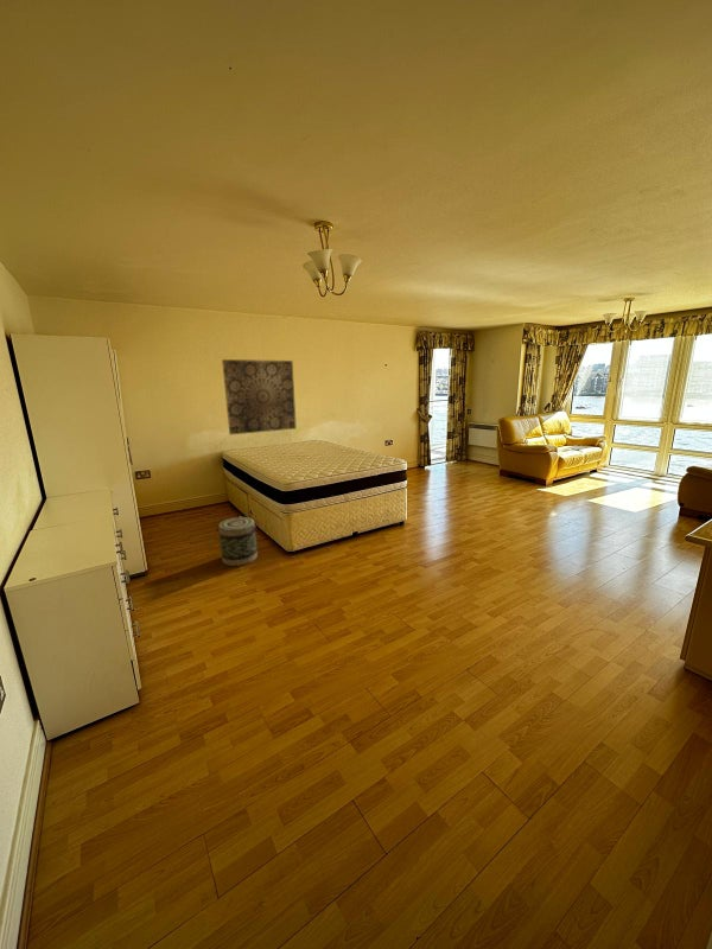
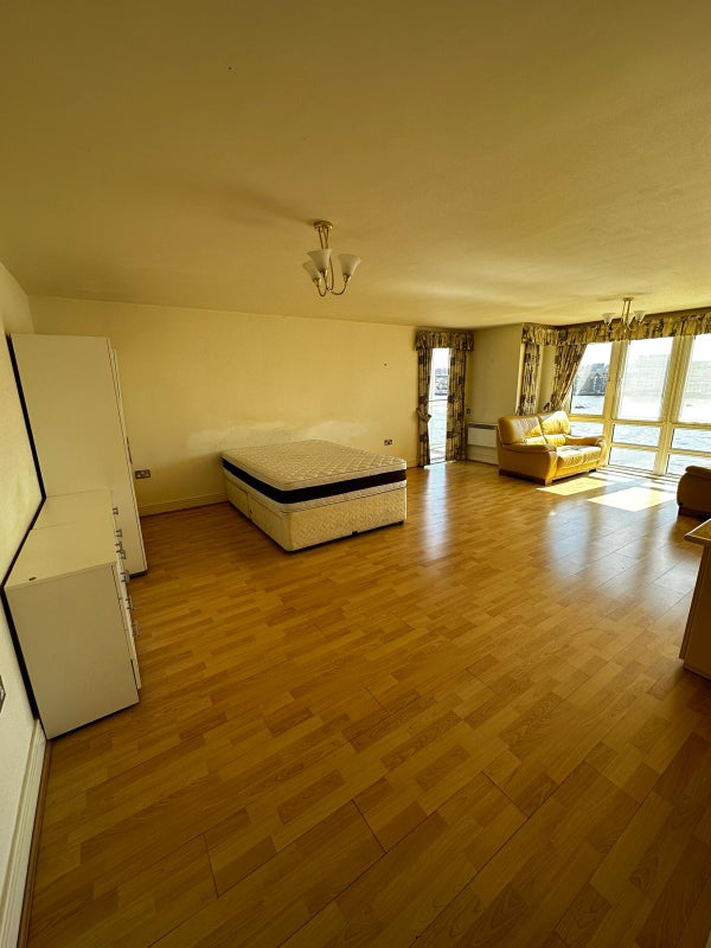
- basket (237, 539)
- wall art (261, 396)
